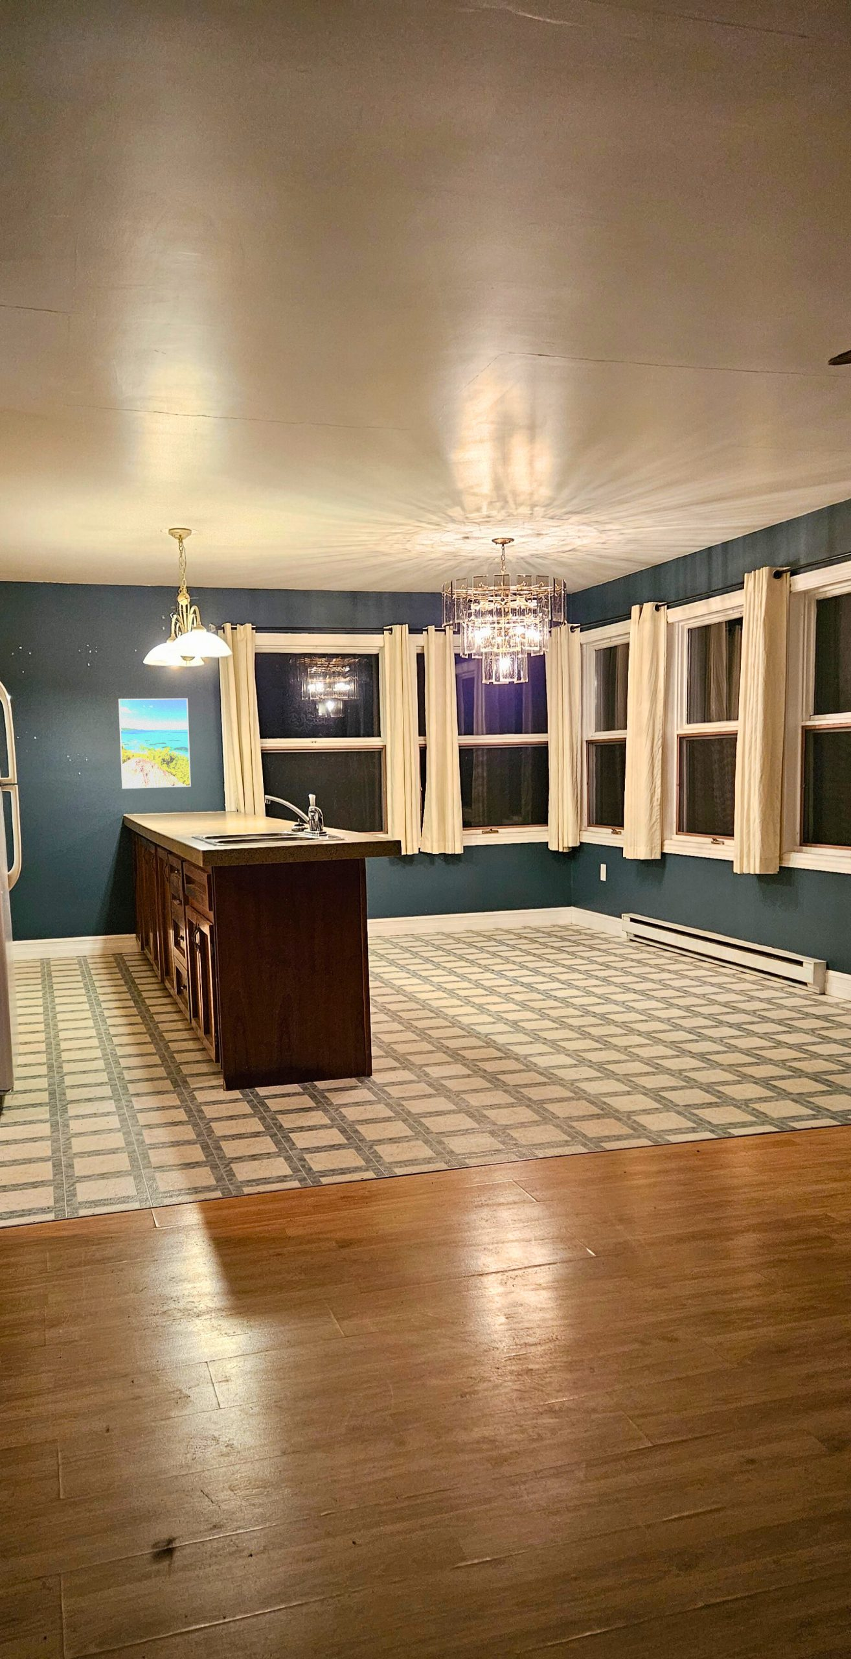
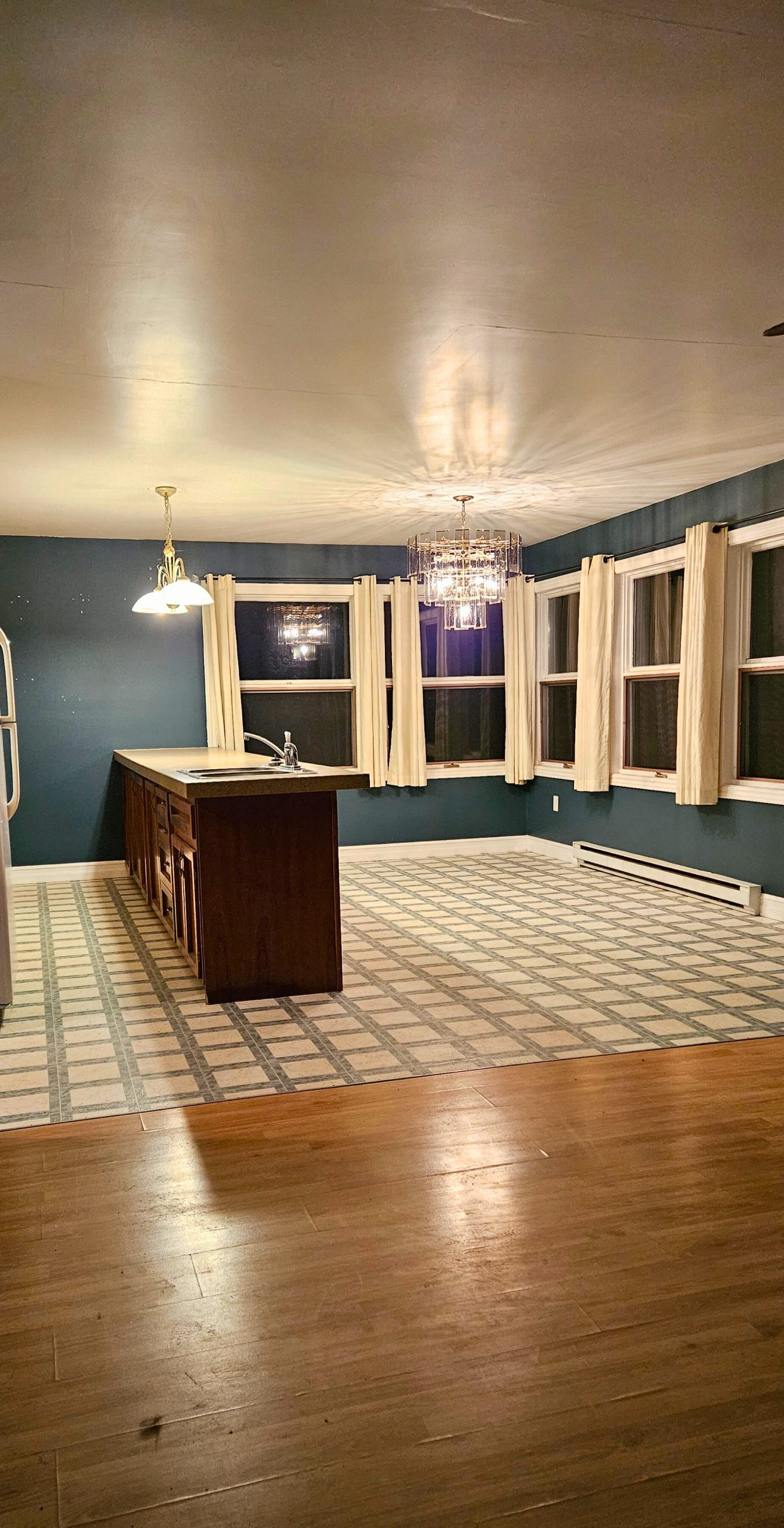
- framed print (155, 743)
